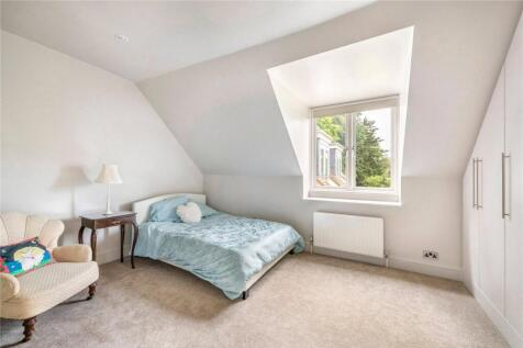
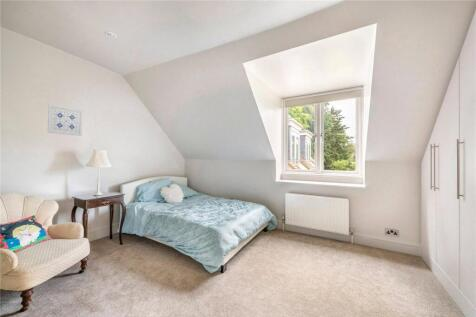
+ wall art (65, 121)
